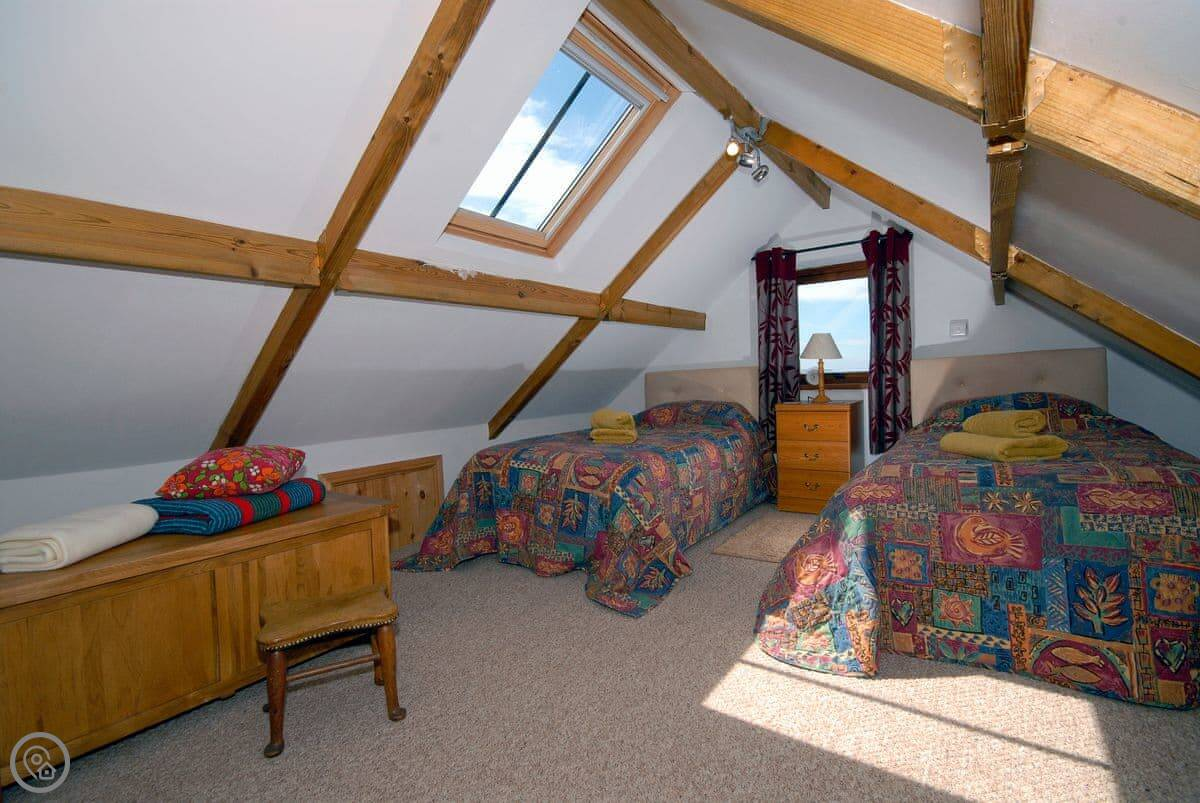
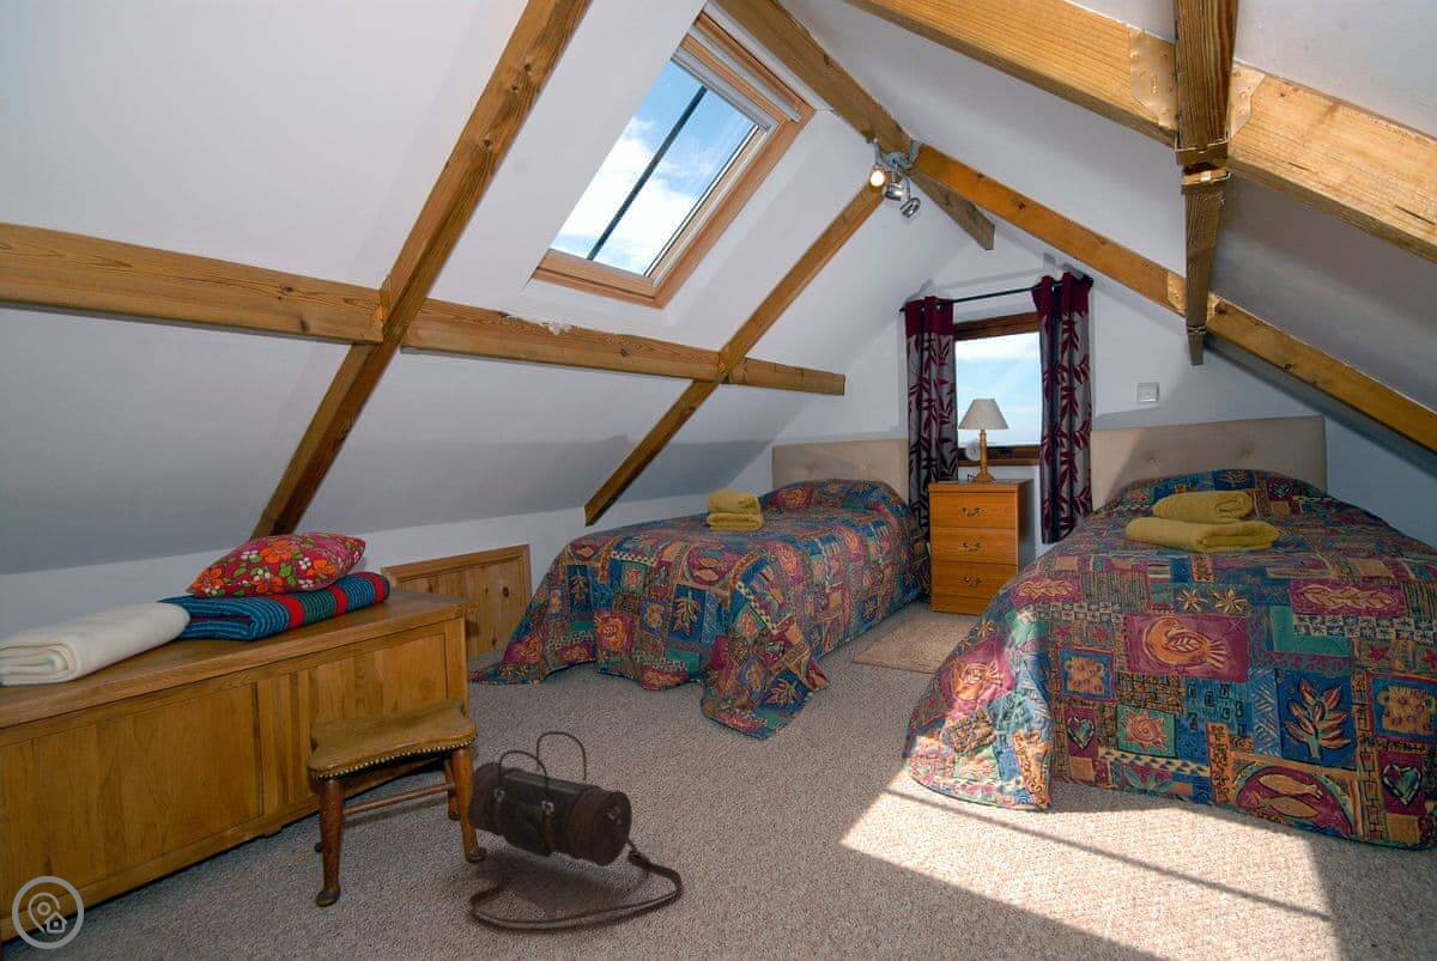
+ duffel bag (554, 816)
